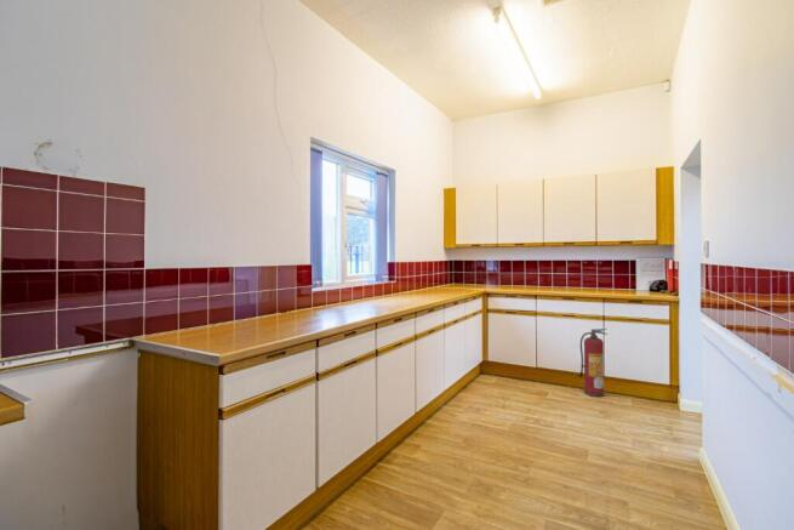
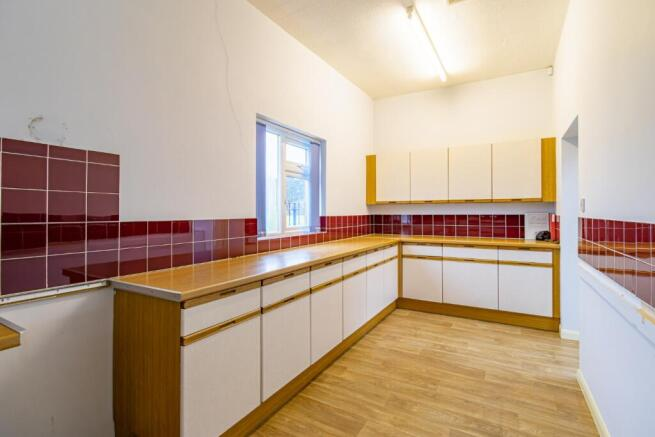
- fire extinguisher (593, 360)
